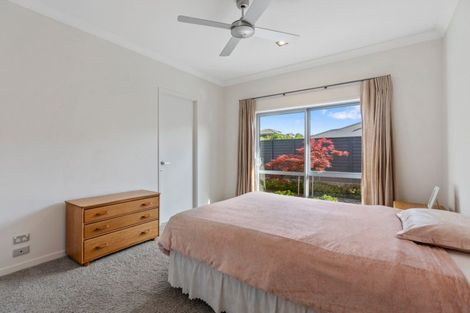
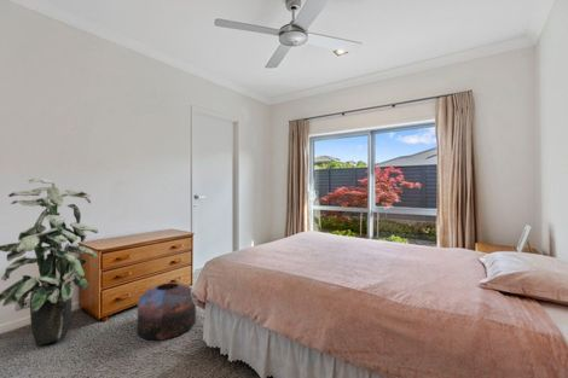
+ indoor plant (47, 257)
+ pouf (167, 306)
